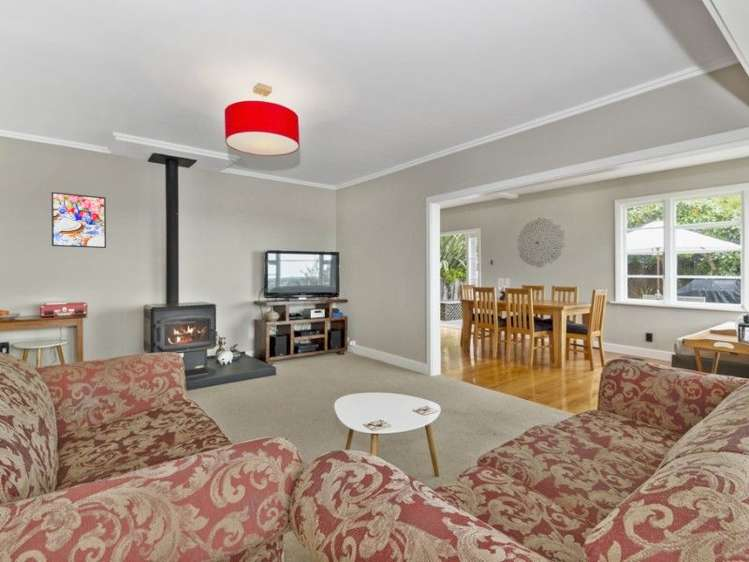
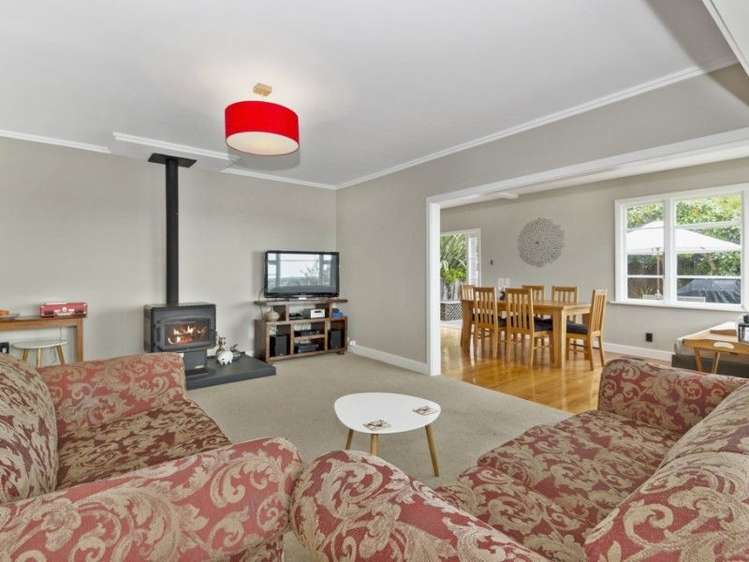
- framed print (79, 220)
